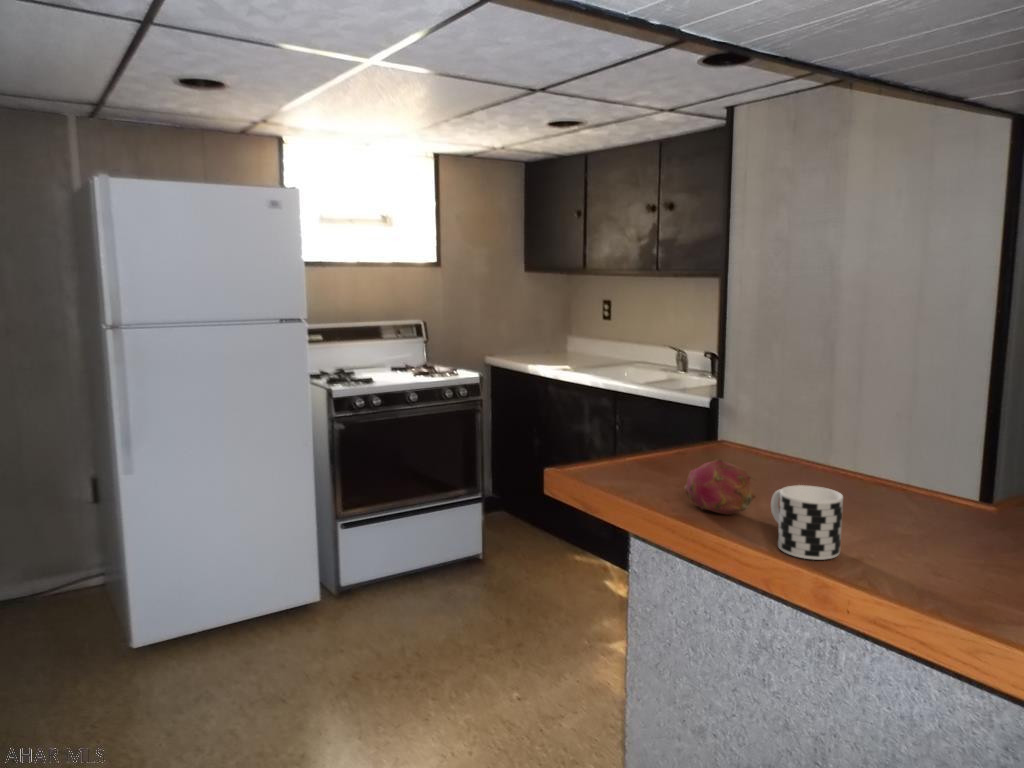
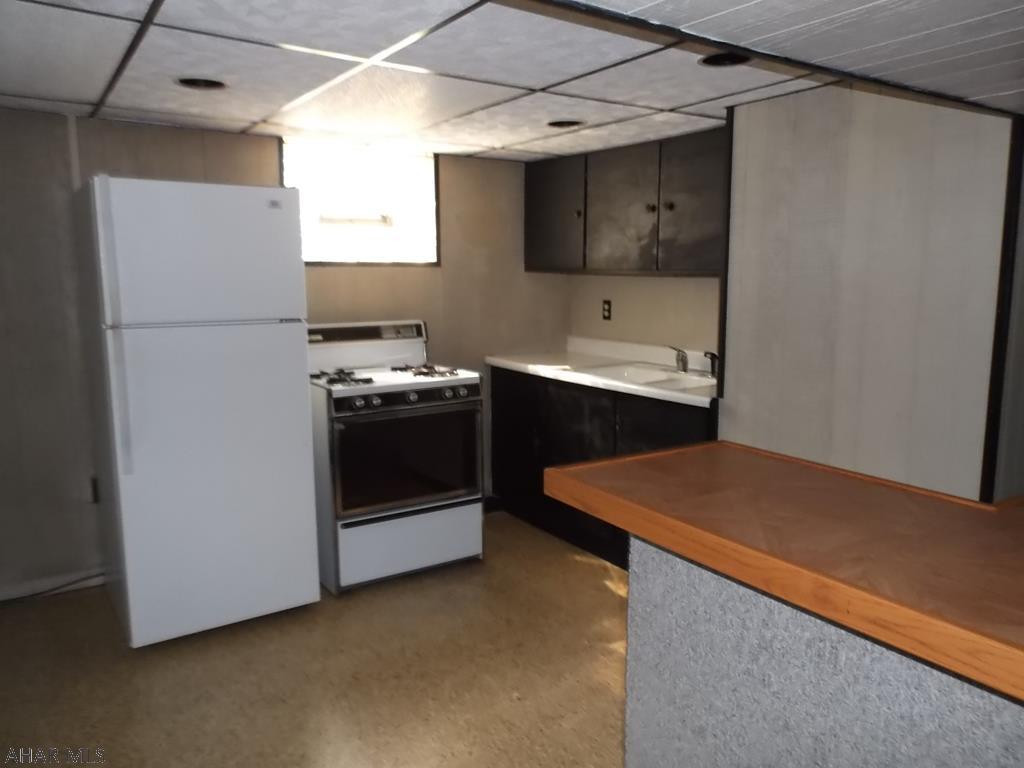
- cup (801, 518)
- fruit (718, 484)
